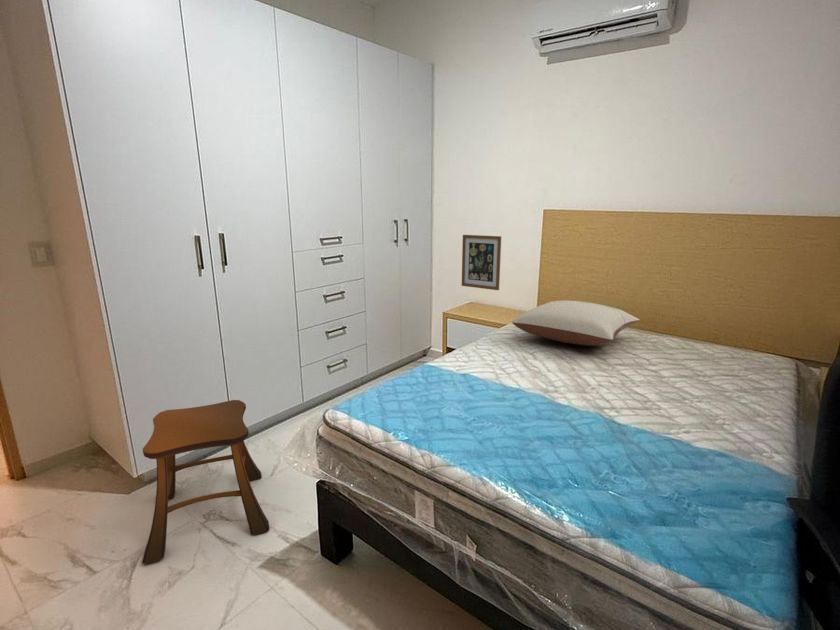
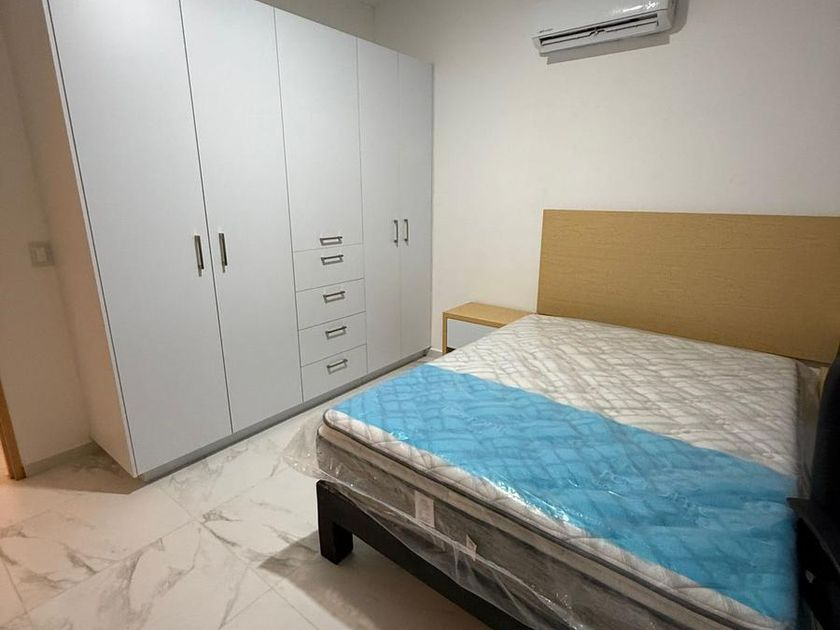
- stool (204, 463)
- pillow (575, 322)
- wall art (480, 262)
